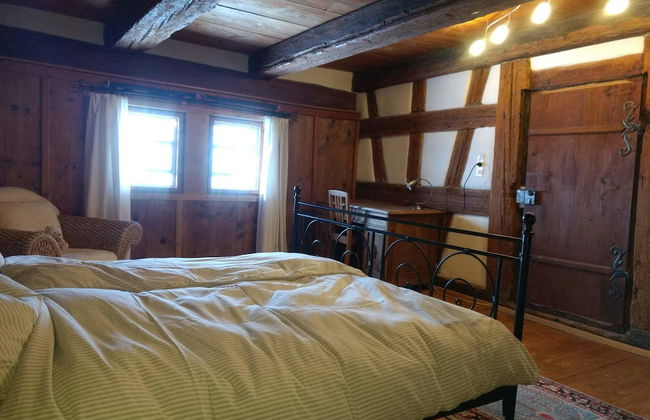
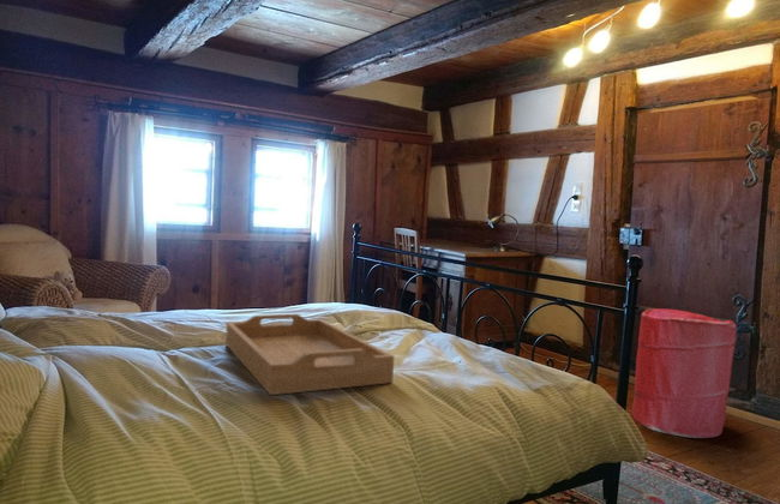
+ laundry hamper (683, 367)
+ serving tray (301, 346)
